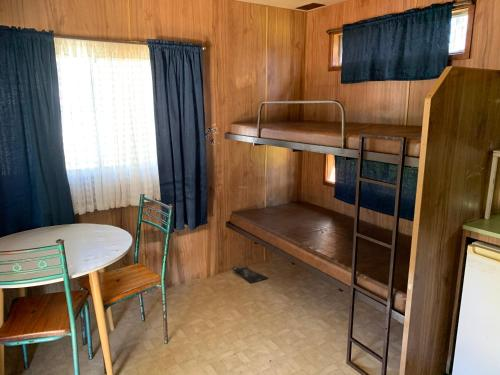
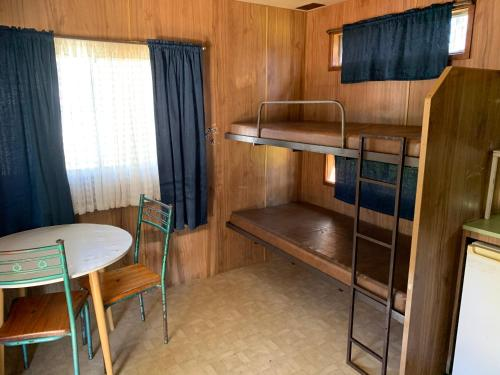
- bag (249, 272)
